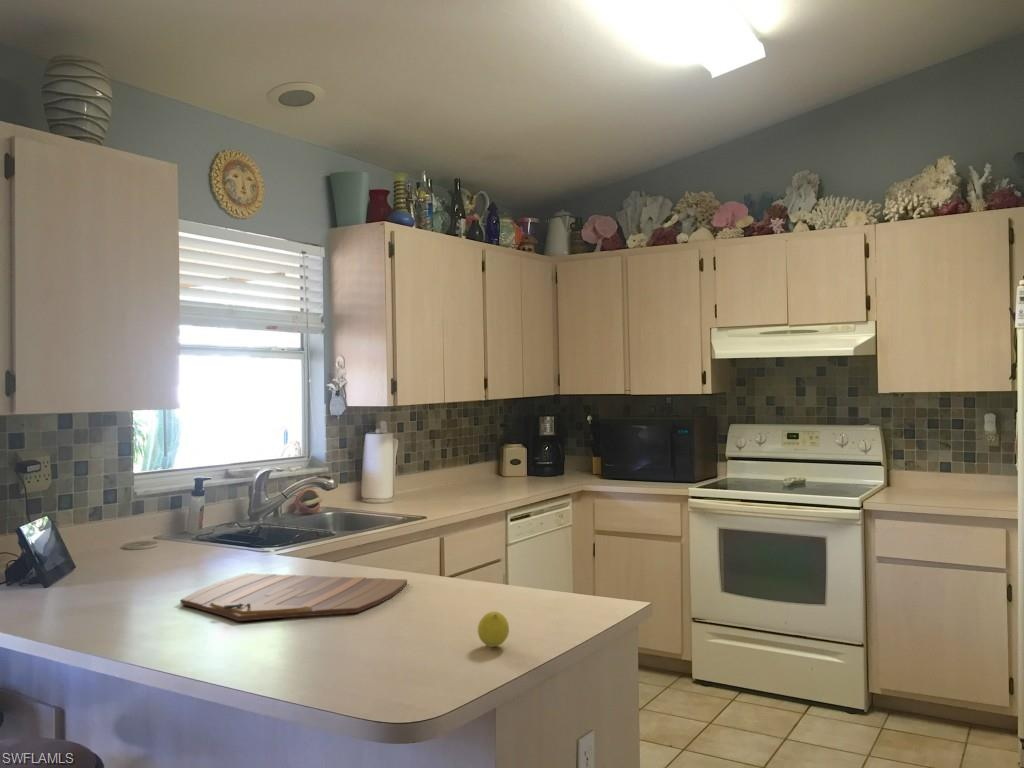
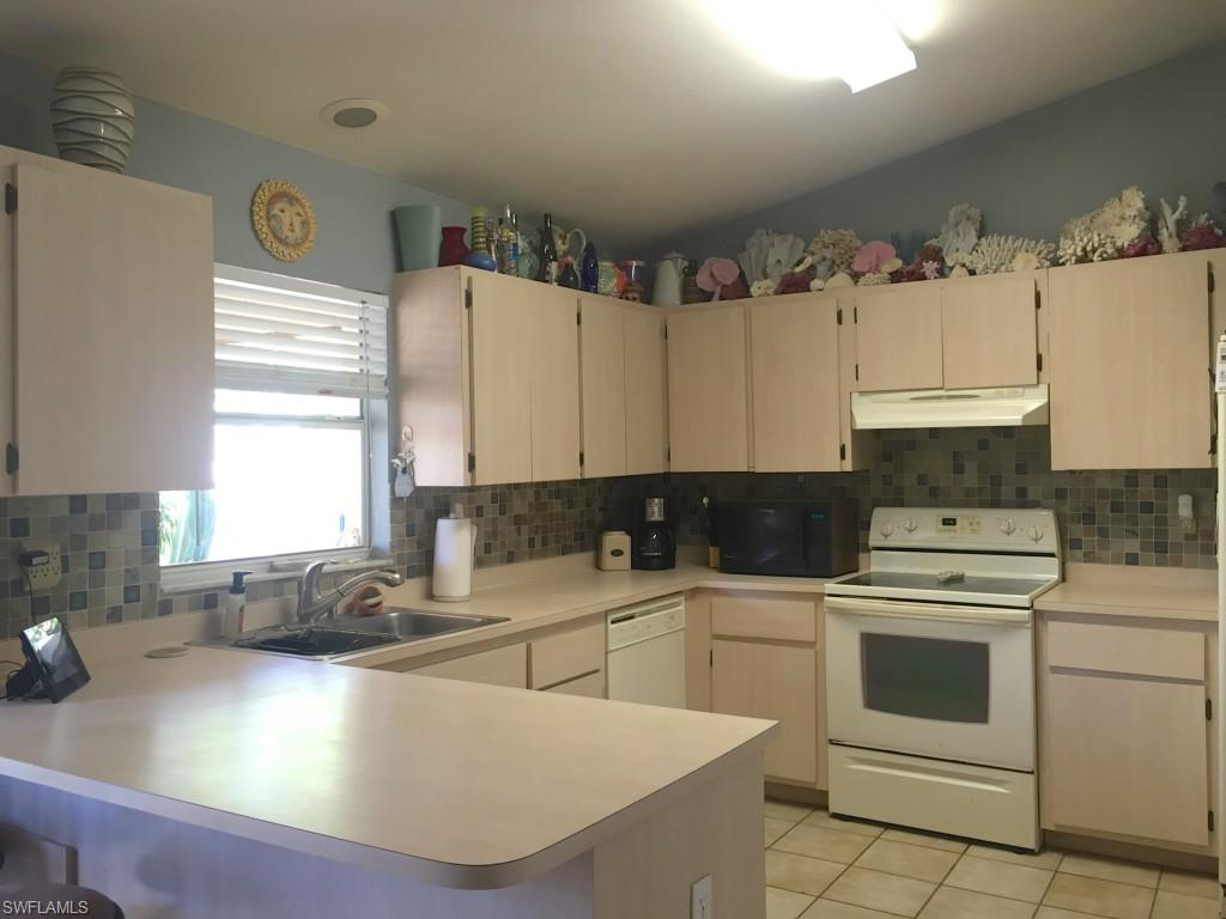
- cutting board (286, 593)
- fruit (493, 629)
